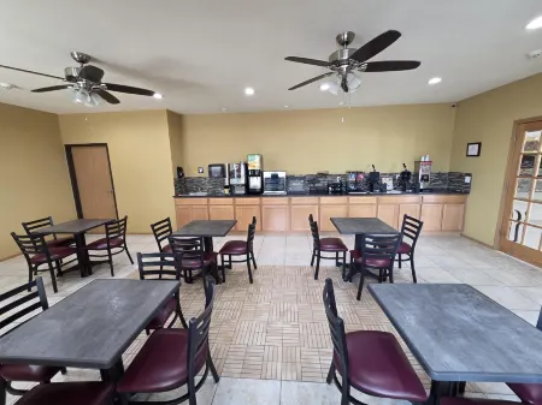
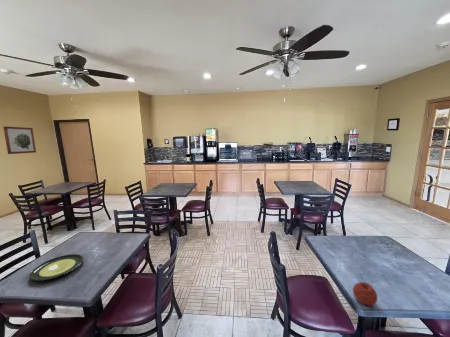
+ plate (58, 267)
+ wall art (20, 140)
+ fruit (365, 291)
